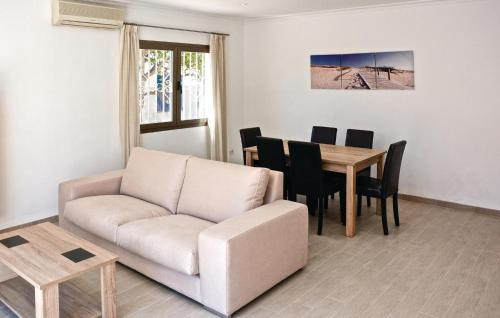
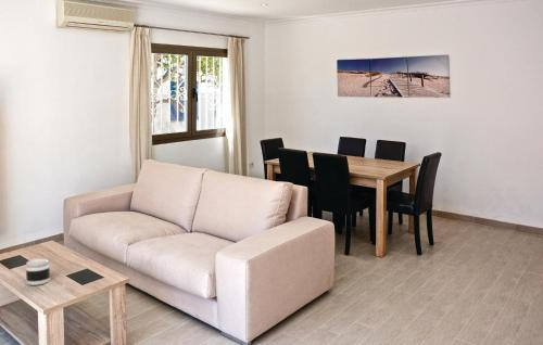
+ jar (37, 271)
